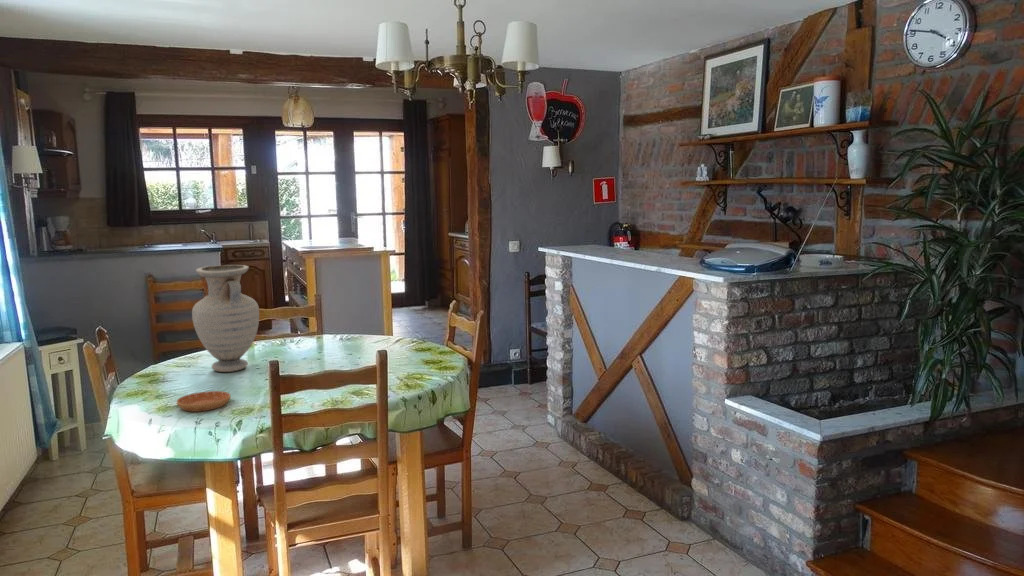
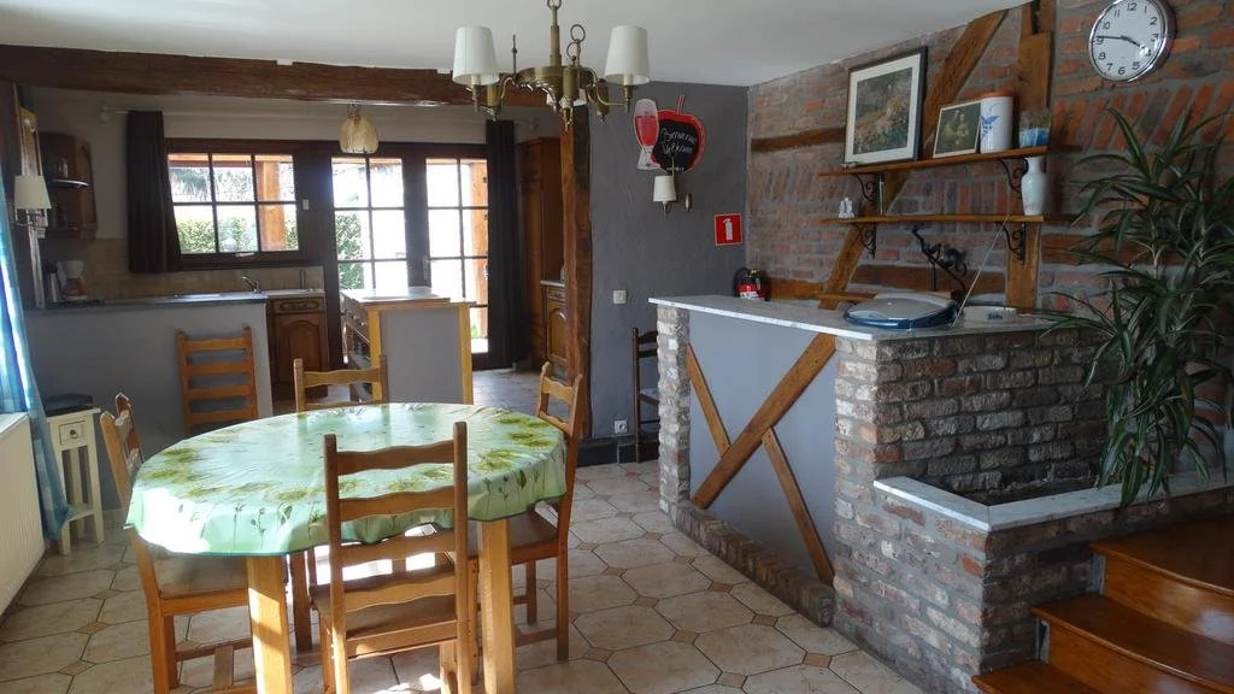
- vase (226, 318)
- saucer (204, 401)
